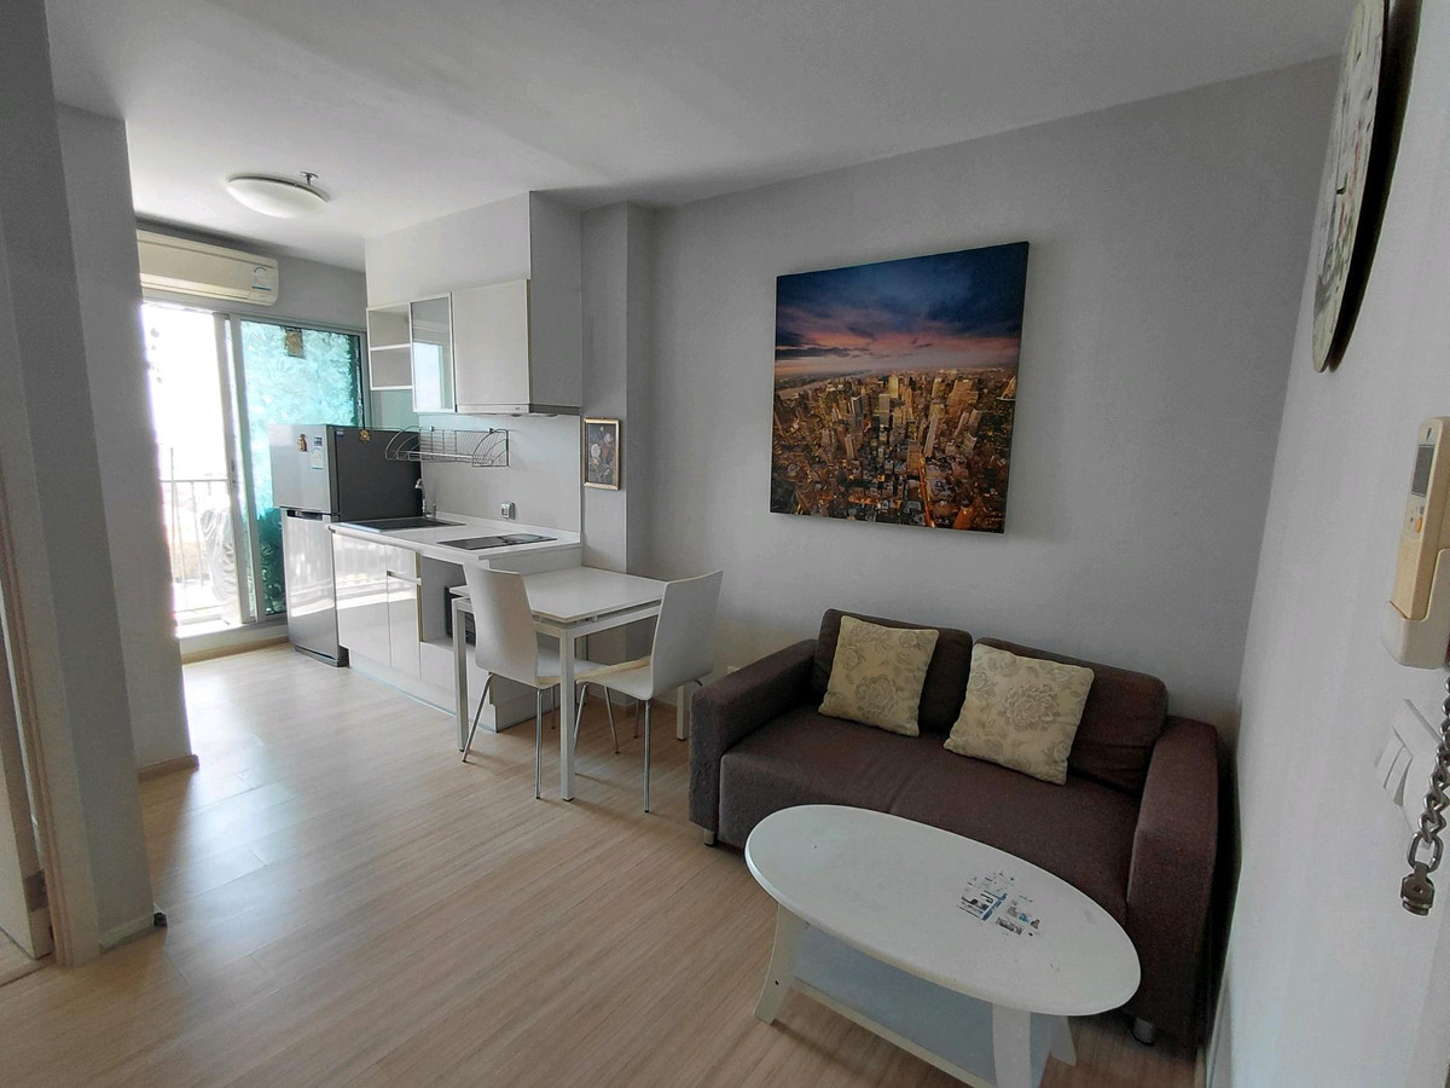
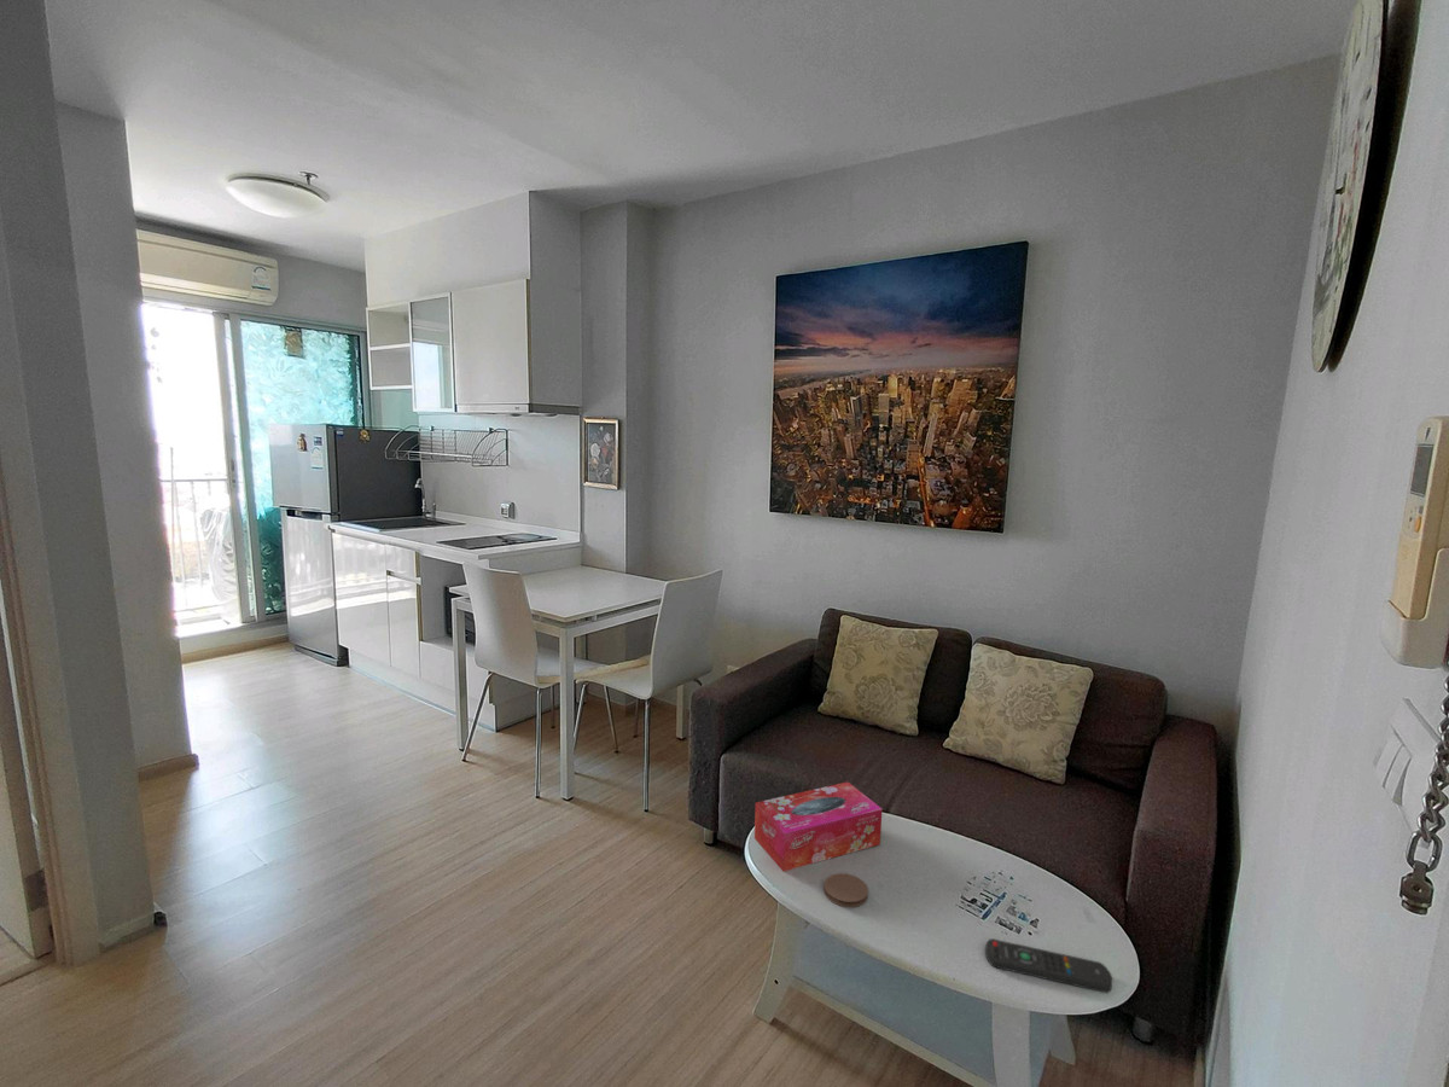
+ coaster (845, 889)
+ tissue box (817, 822)
+ remote control (1047, 964)
